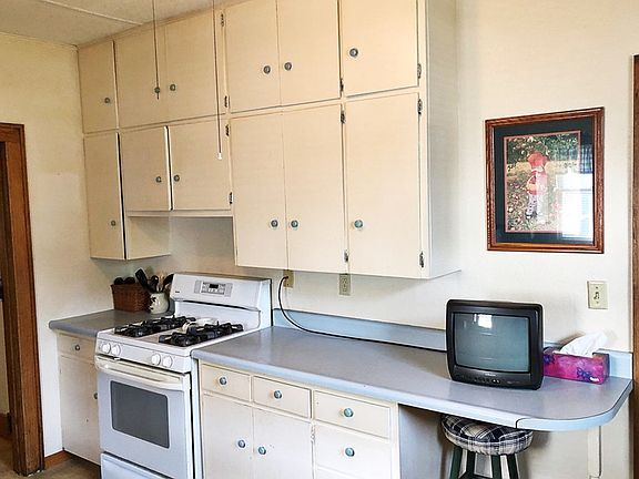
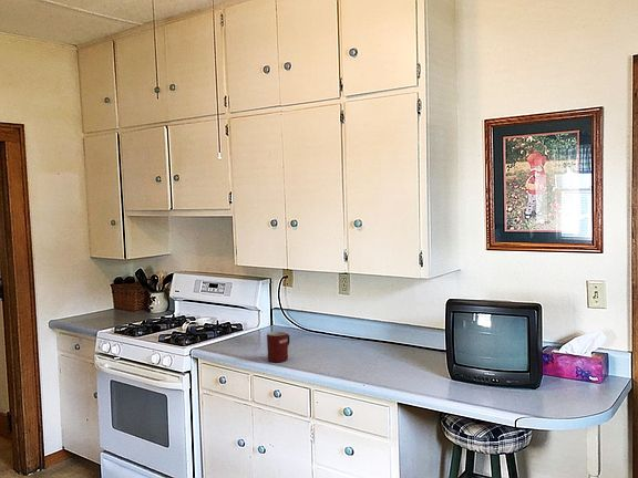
+ mug (280, 345)
